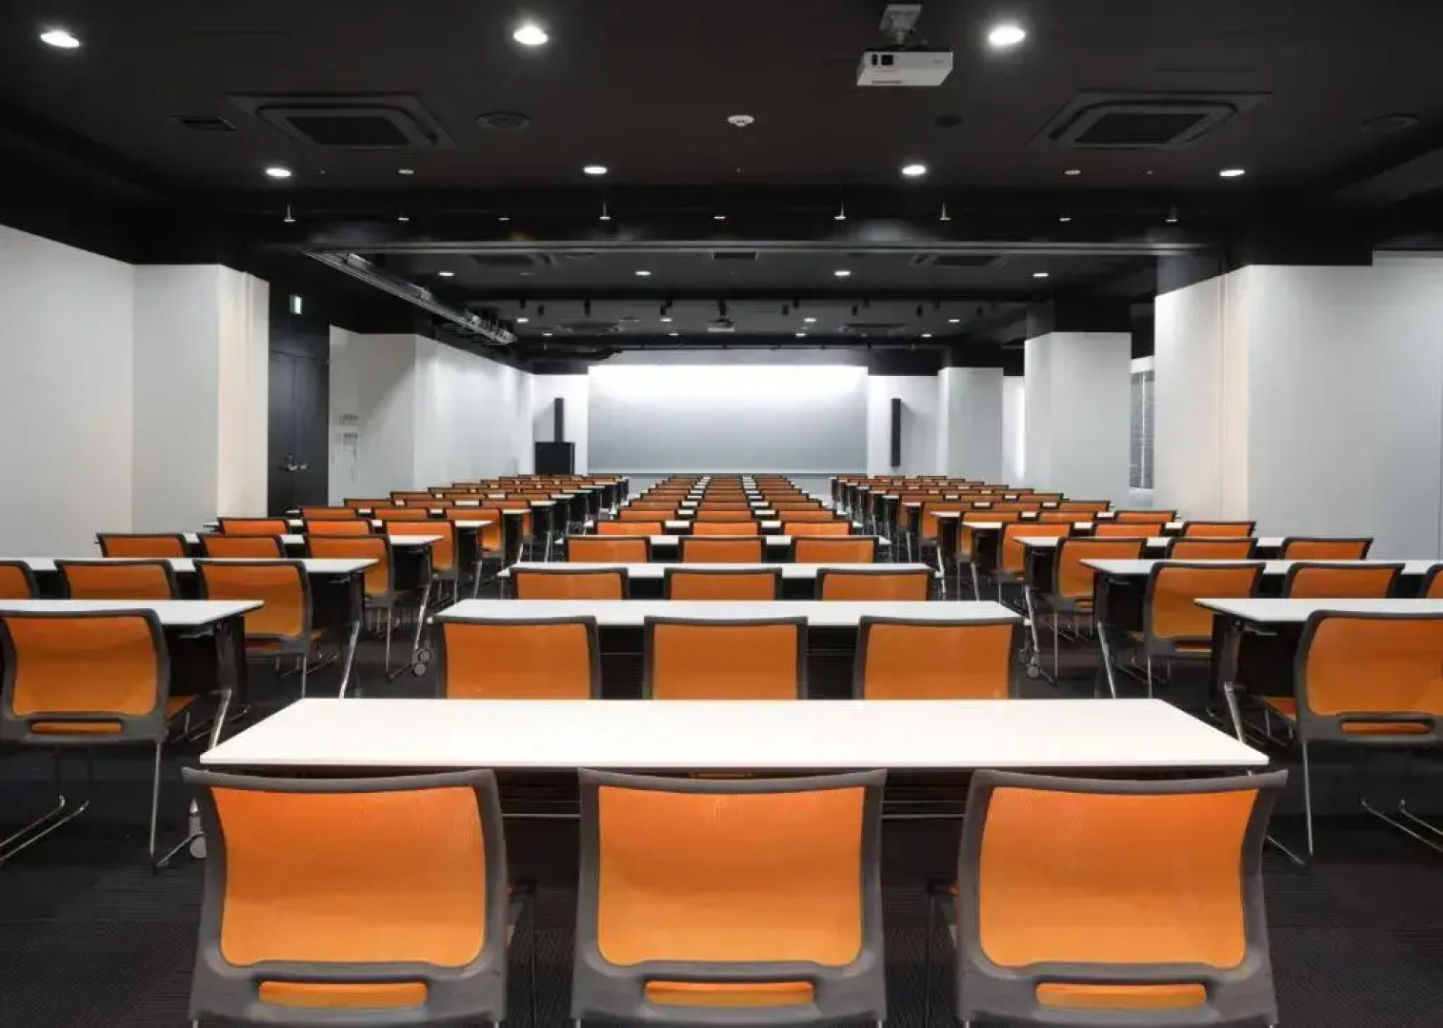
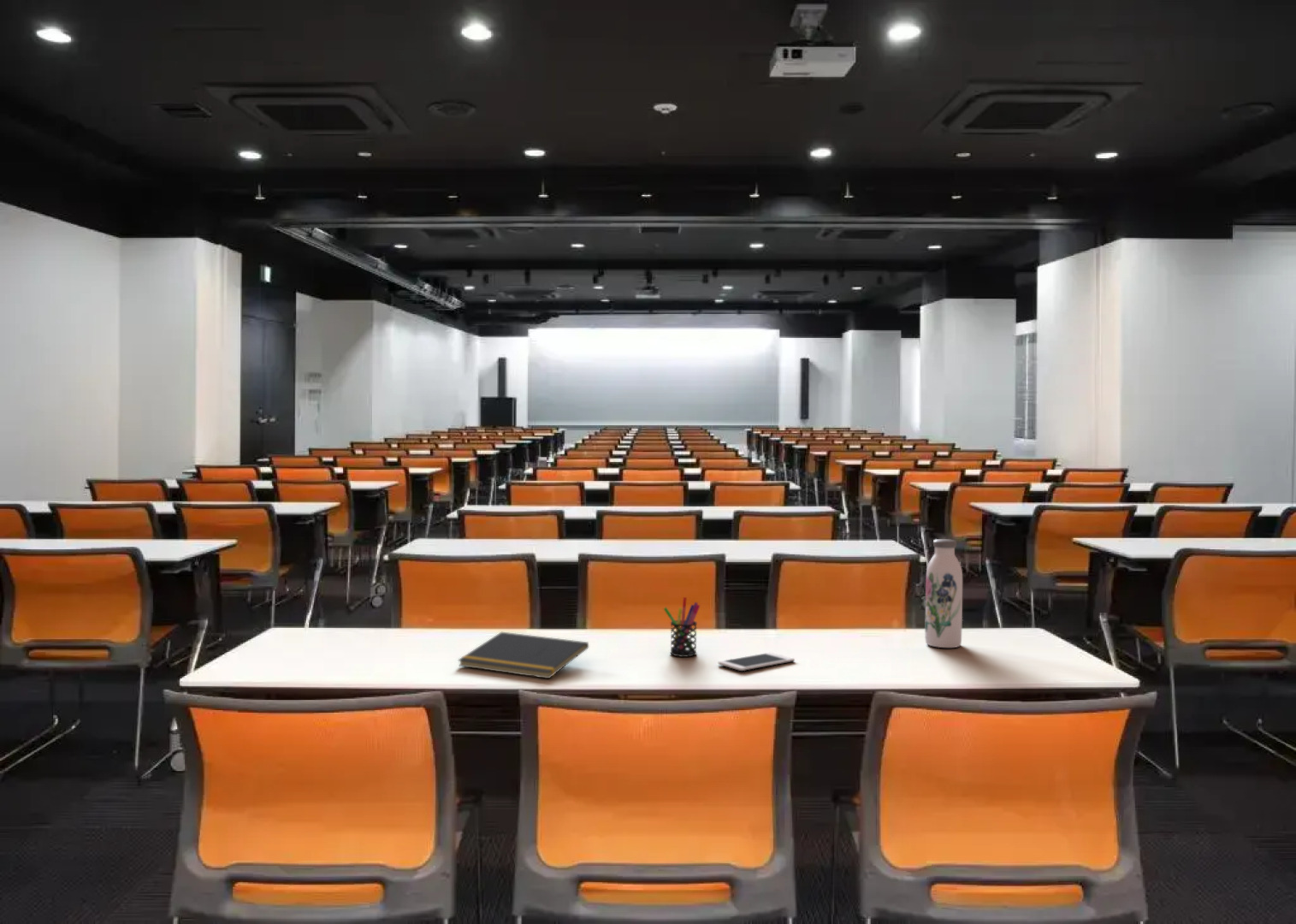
+ water bottle (944, 592)
+ notepad (524, 654)
+ cell phone (756, 661)
+ pen holder (680, 625)
